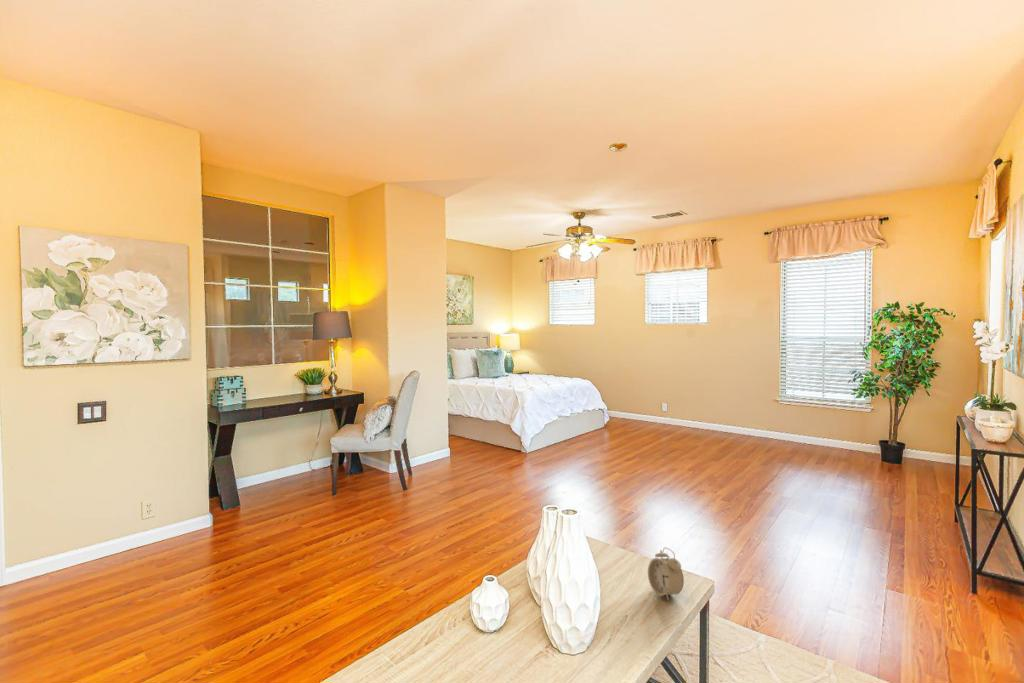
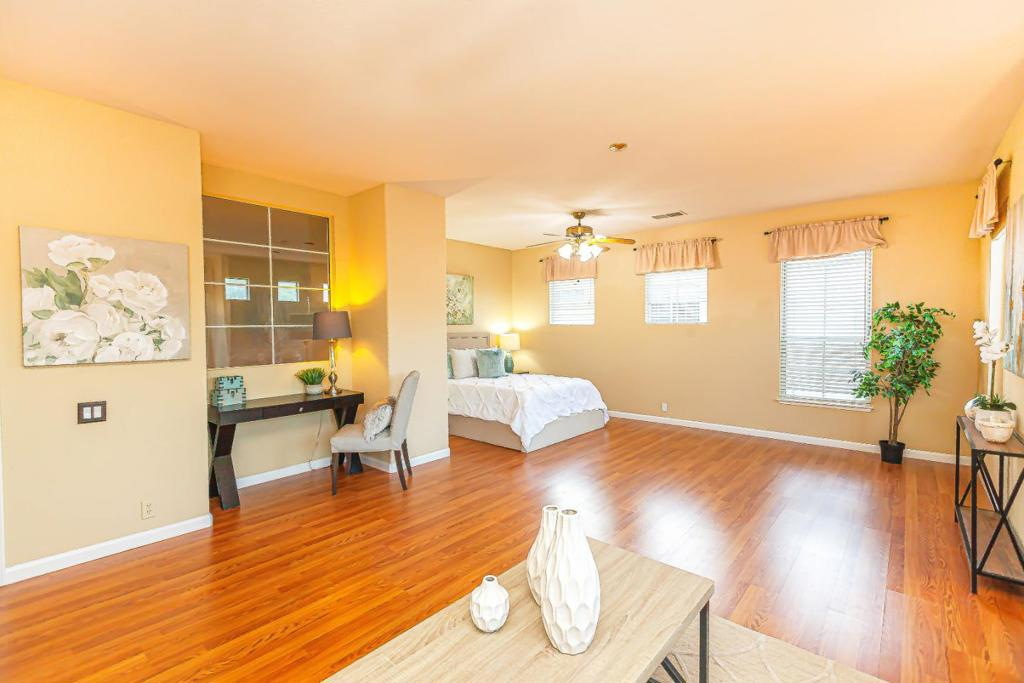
- alarm clock (665, 571)
